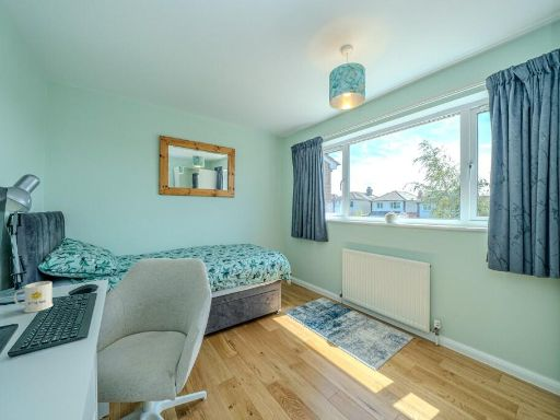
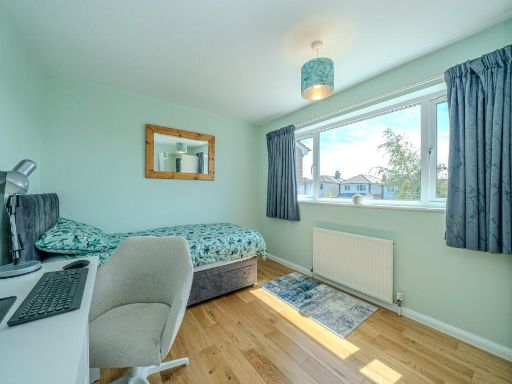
- mug (34, 296)
